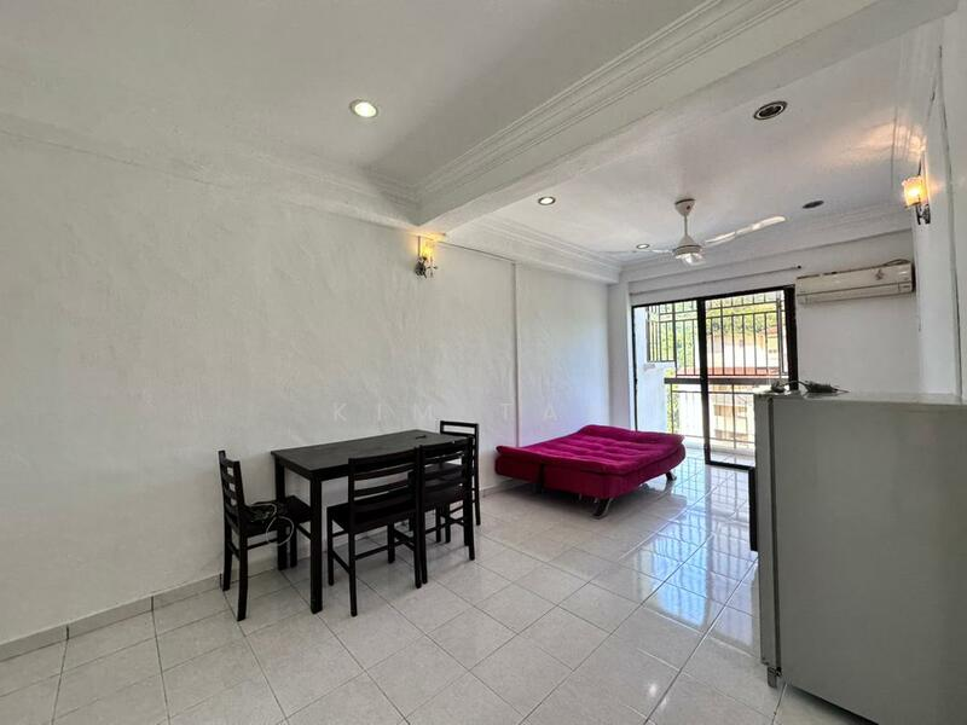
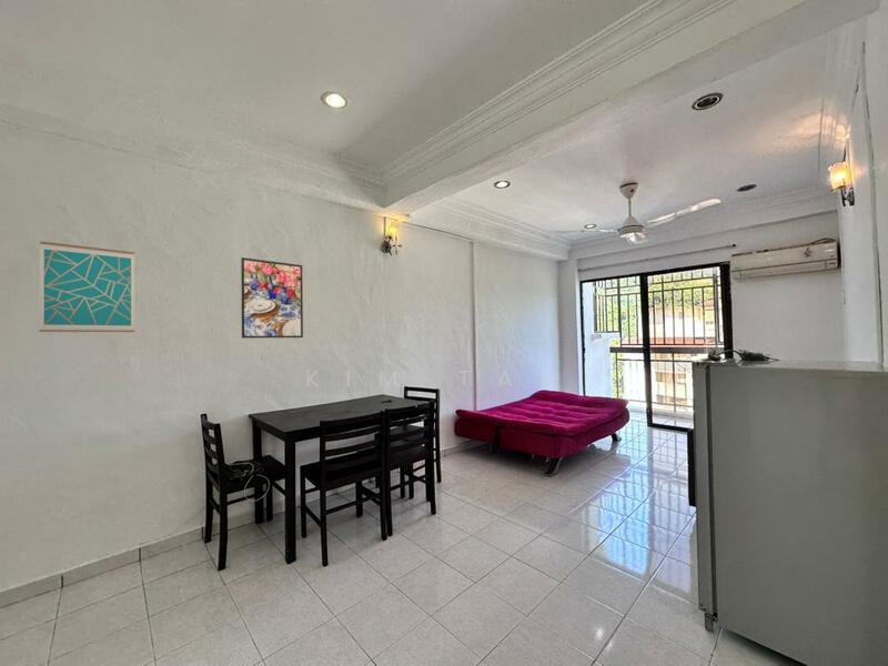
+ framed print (273, 299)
+ wall art (90, 289)
